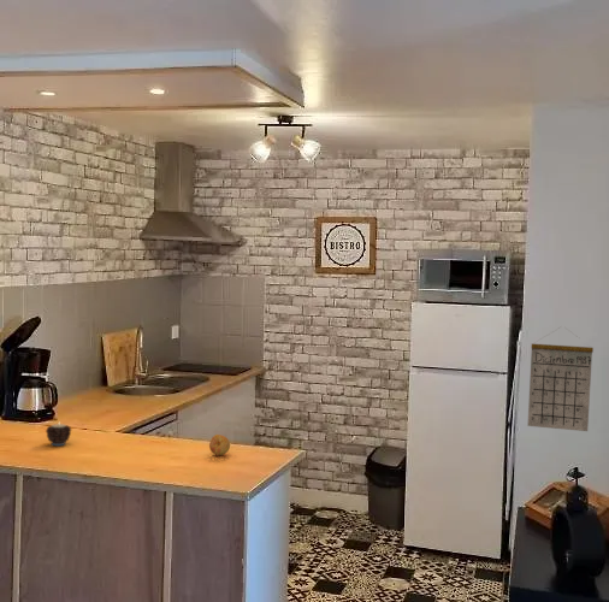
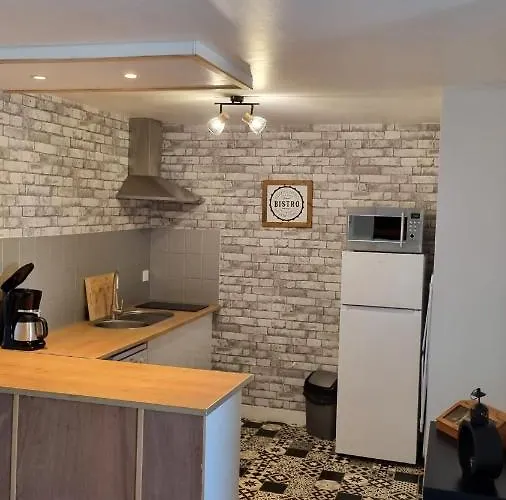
- calendar (560, 377)
- fruit (219, 444)
- candle (58, 432)
